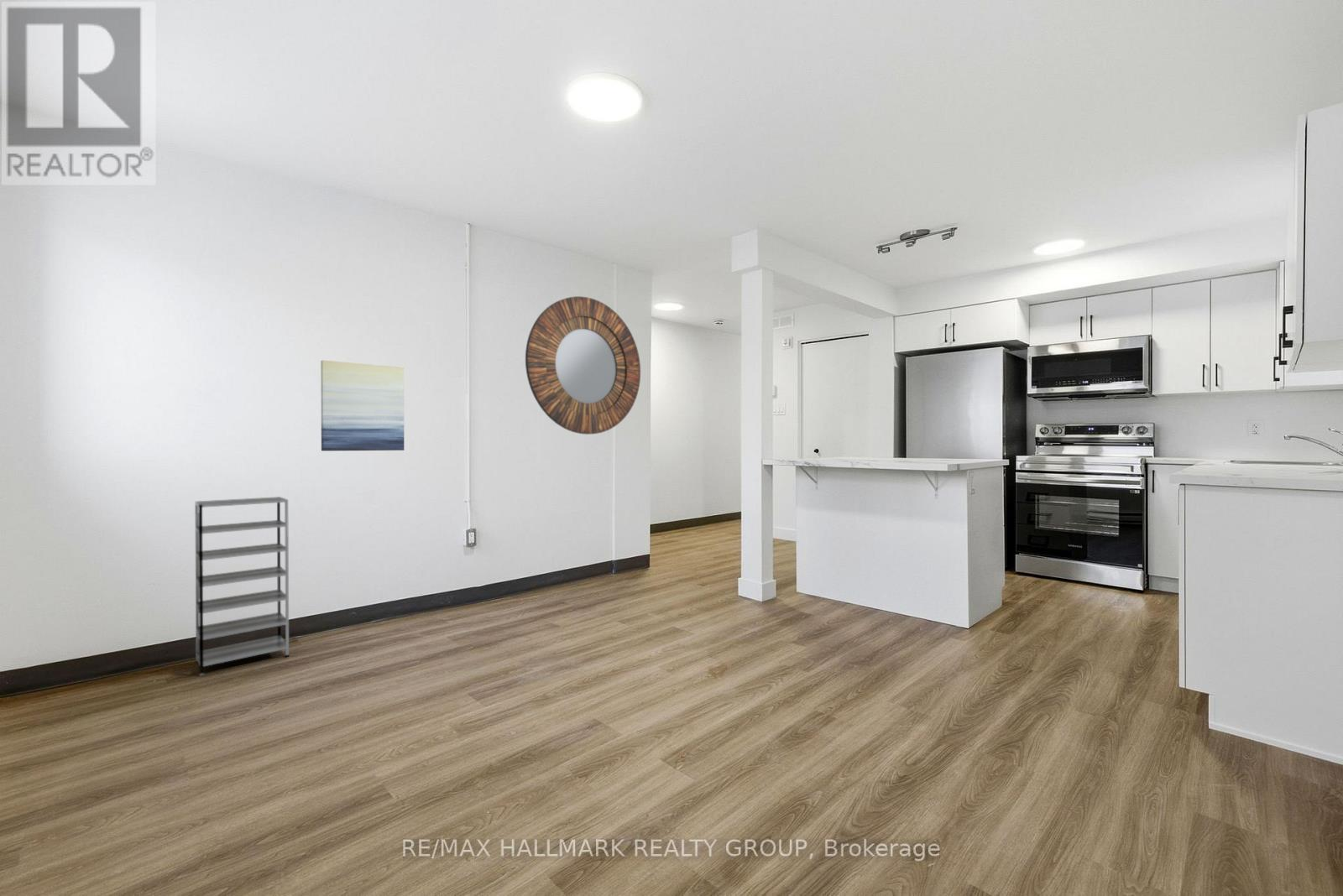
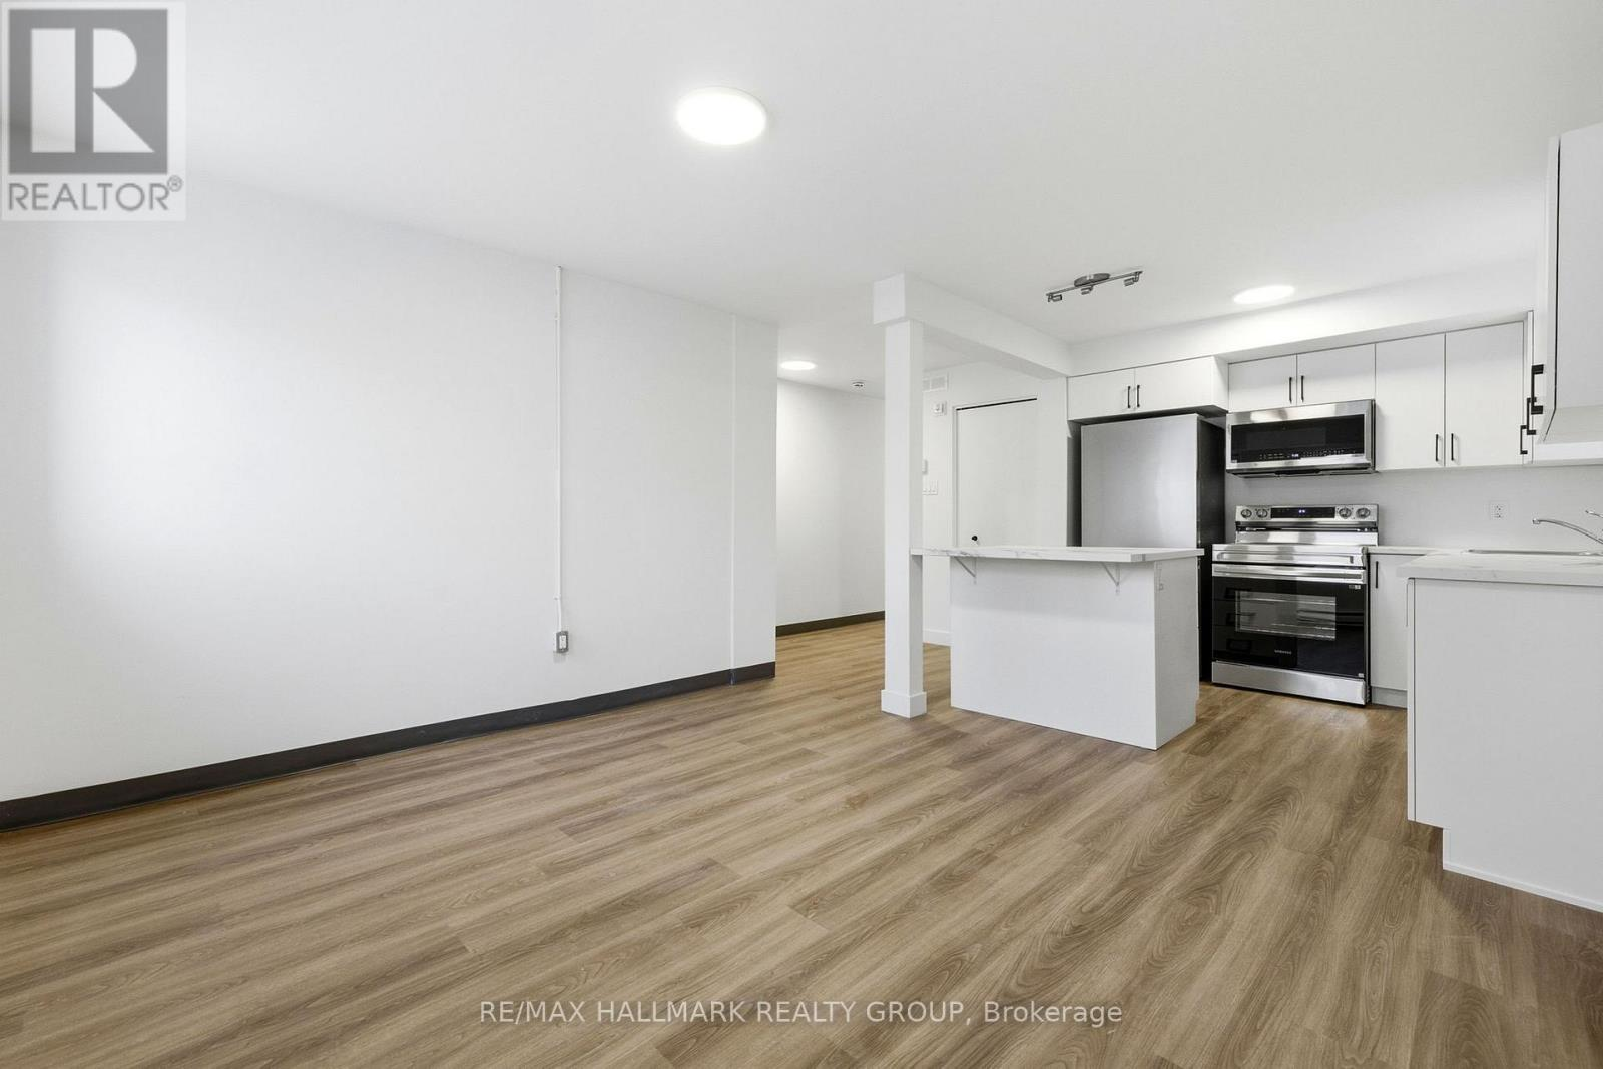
- home mirror (587, 366)
- shelving unit (243, 580)
- wall art (364, 407)
